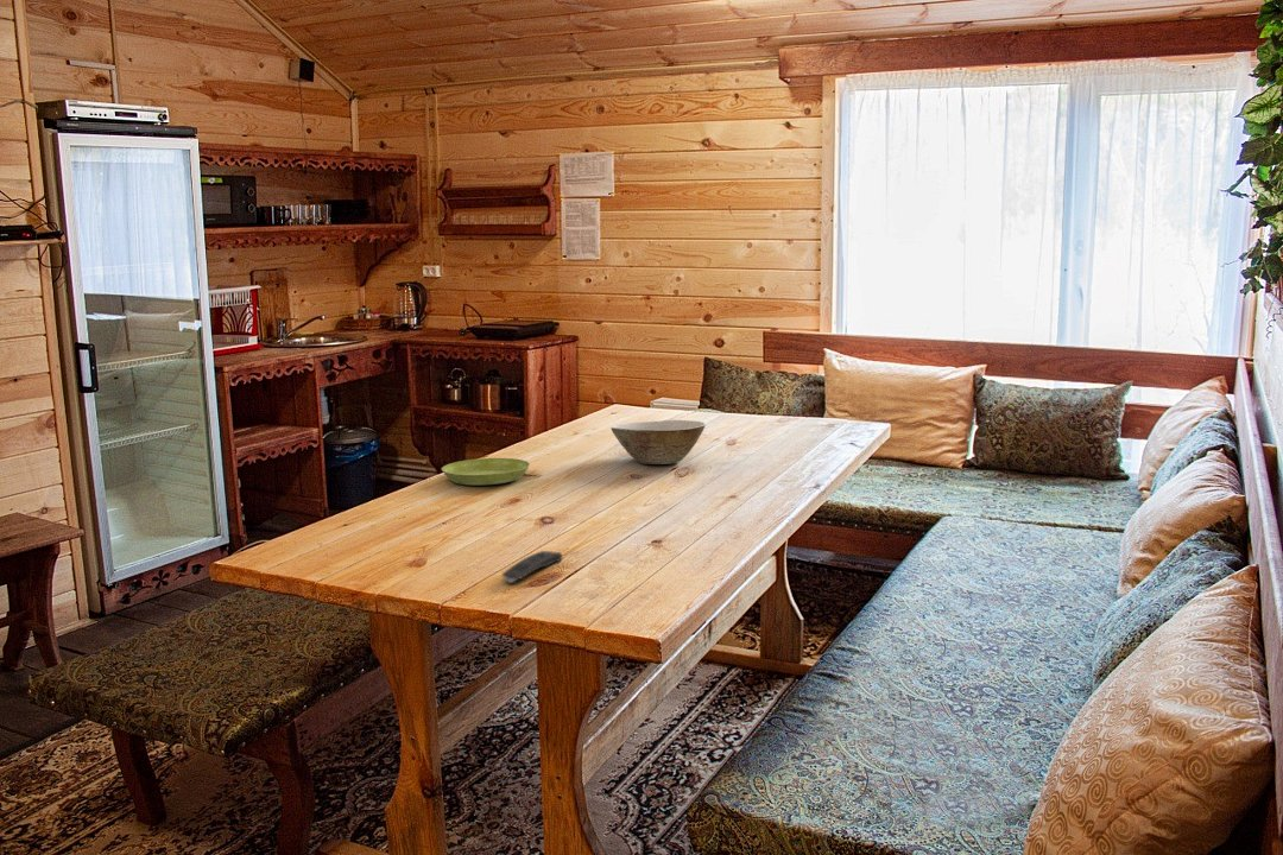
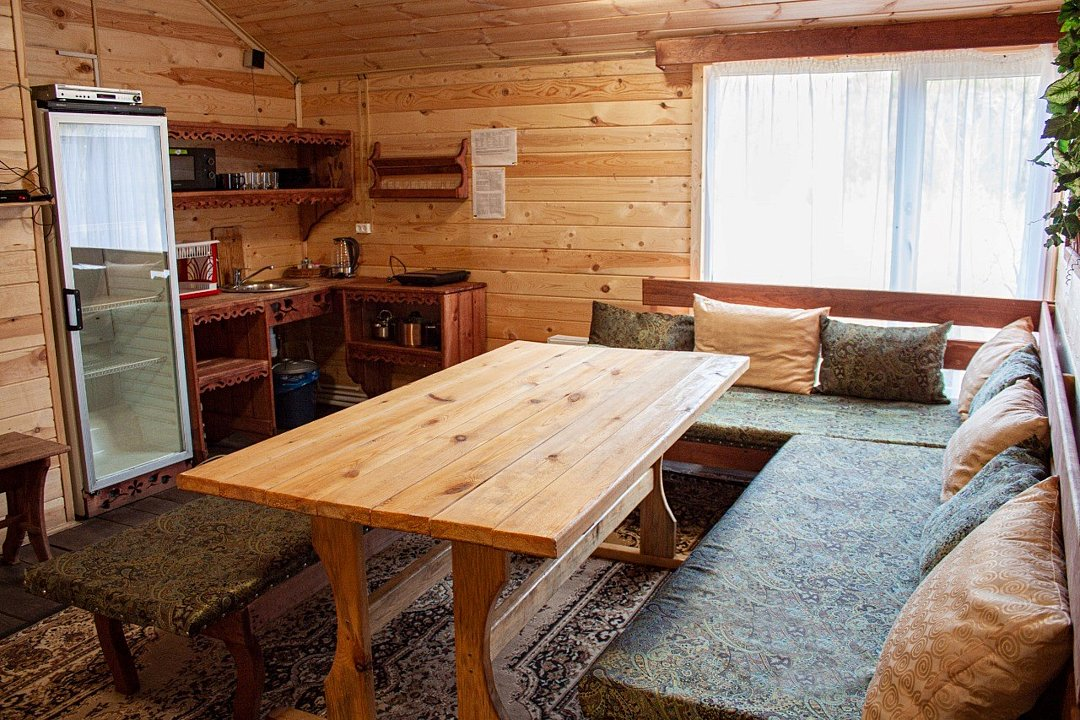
- bowl (658, 442)
- saucer (486, 471)
- remote control (531, 565)
